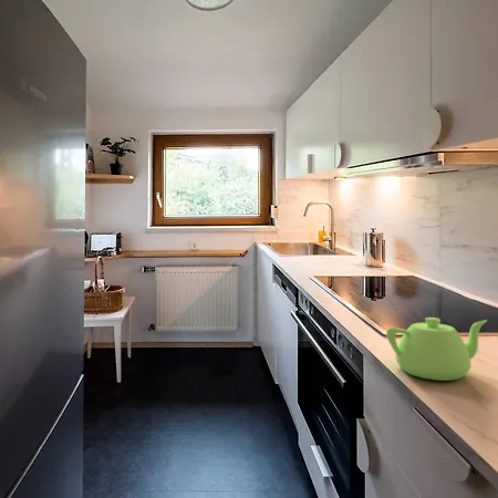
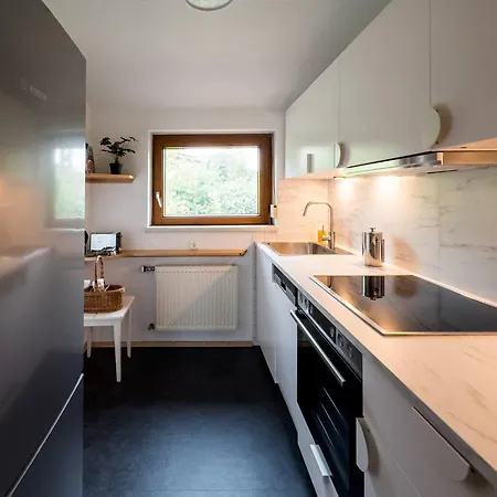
- teapot (435, 344)
